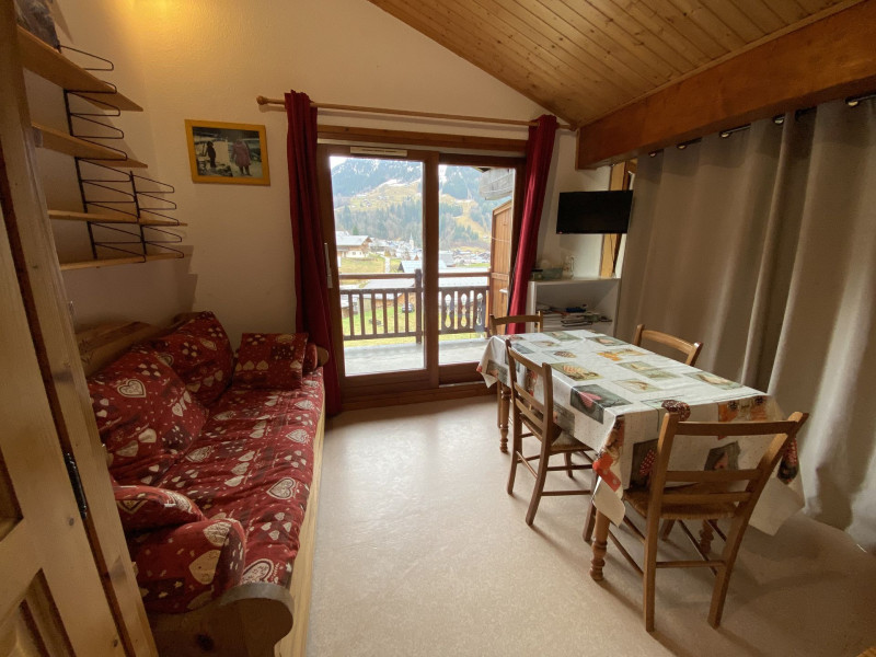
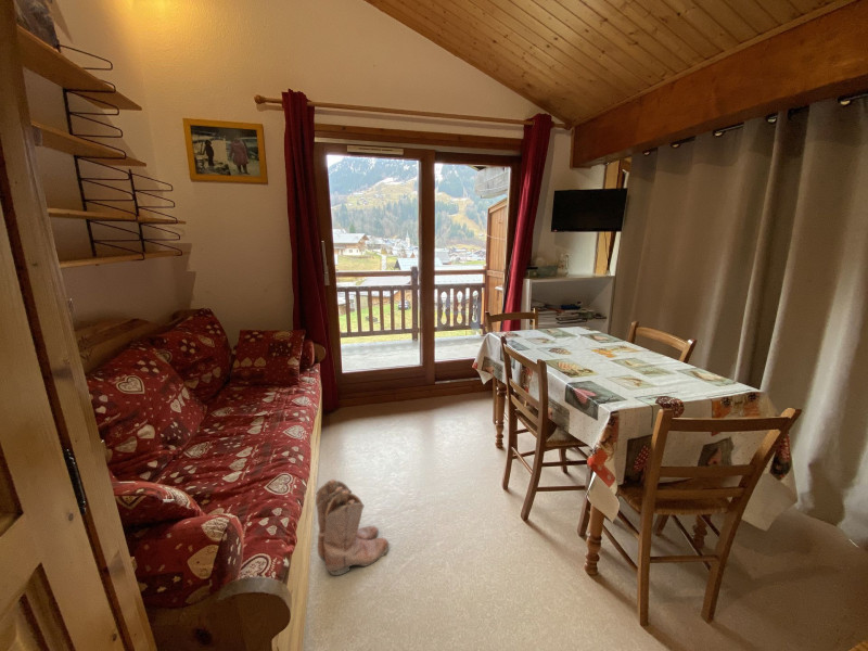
+ boots (353, 518)
